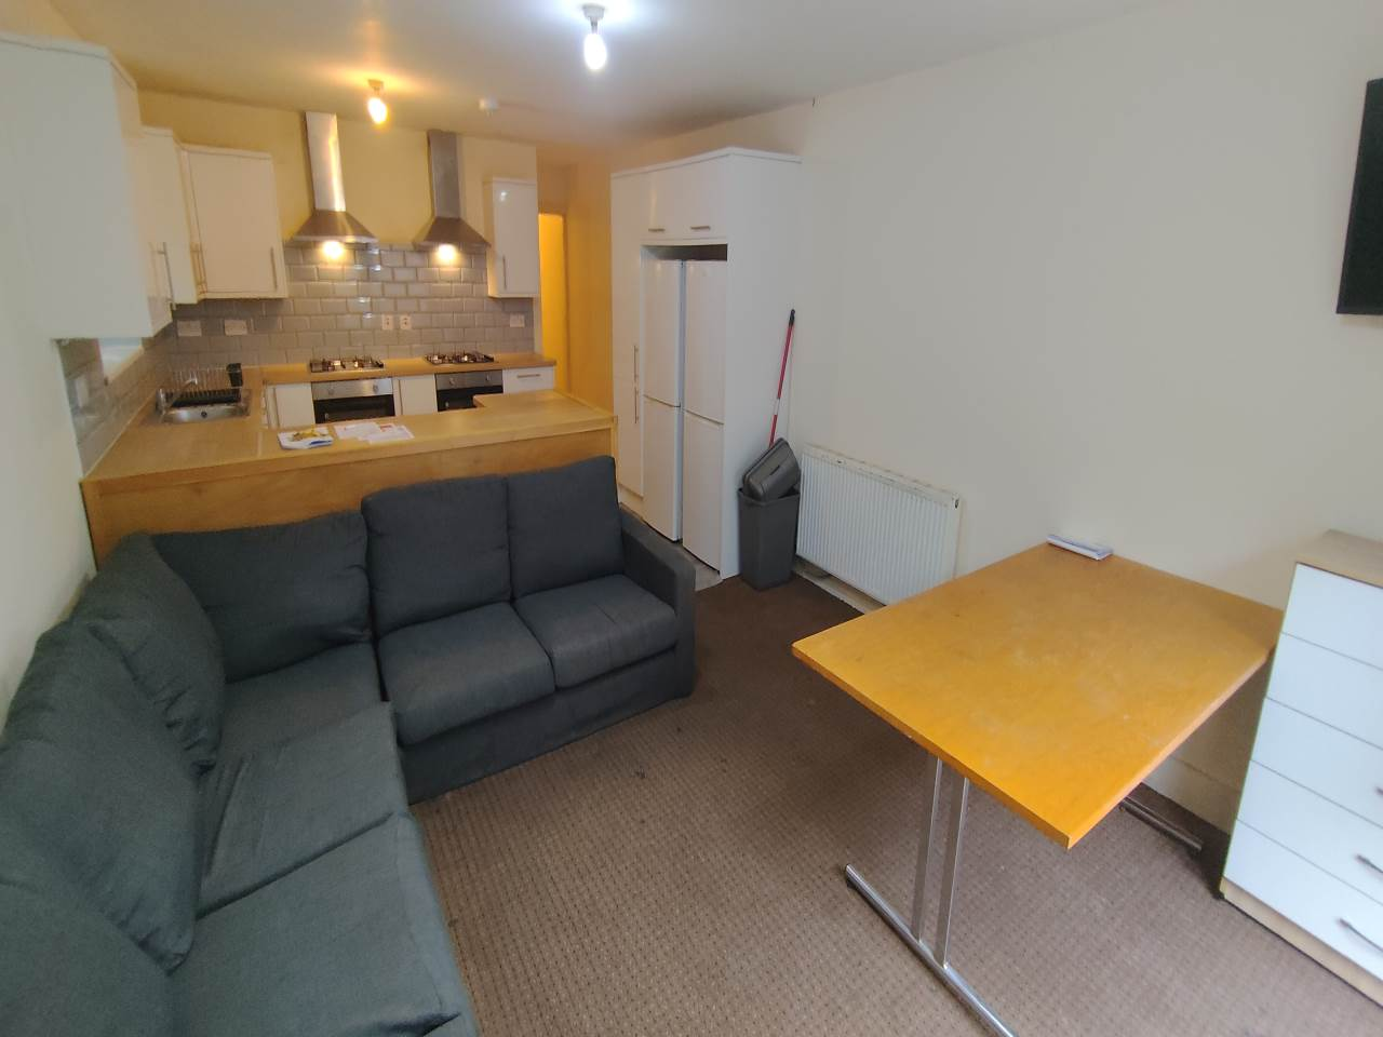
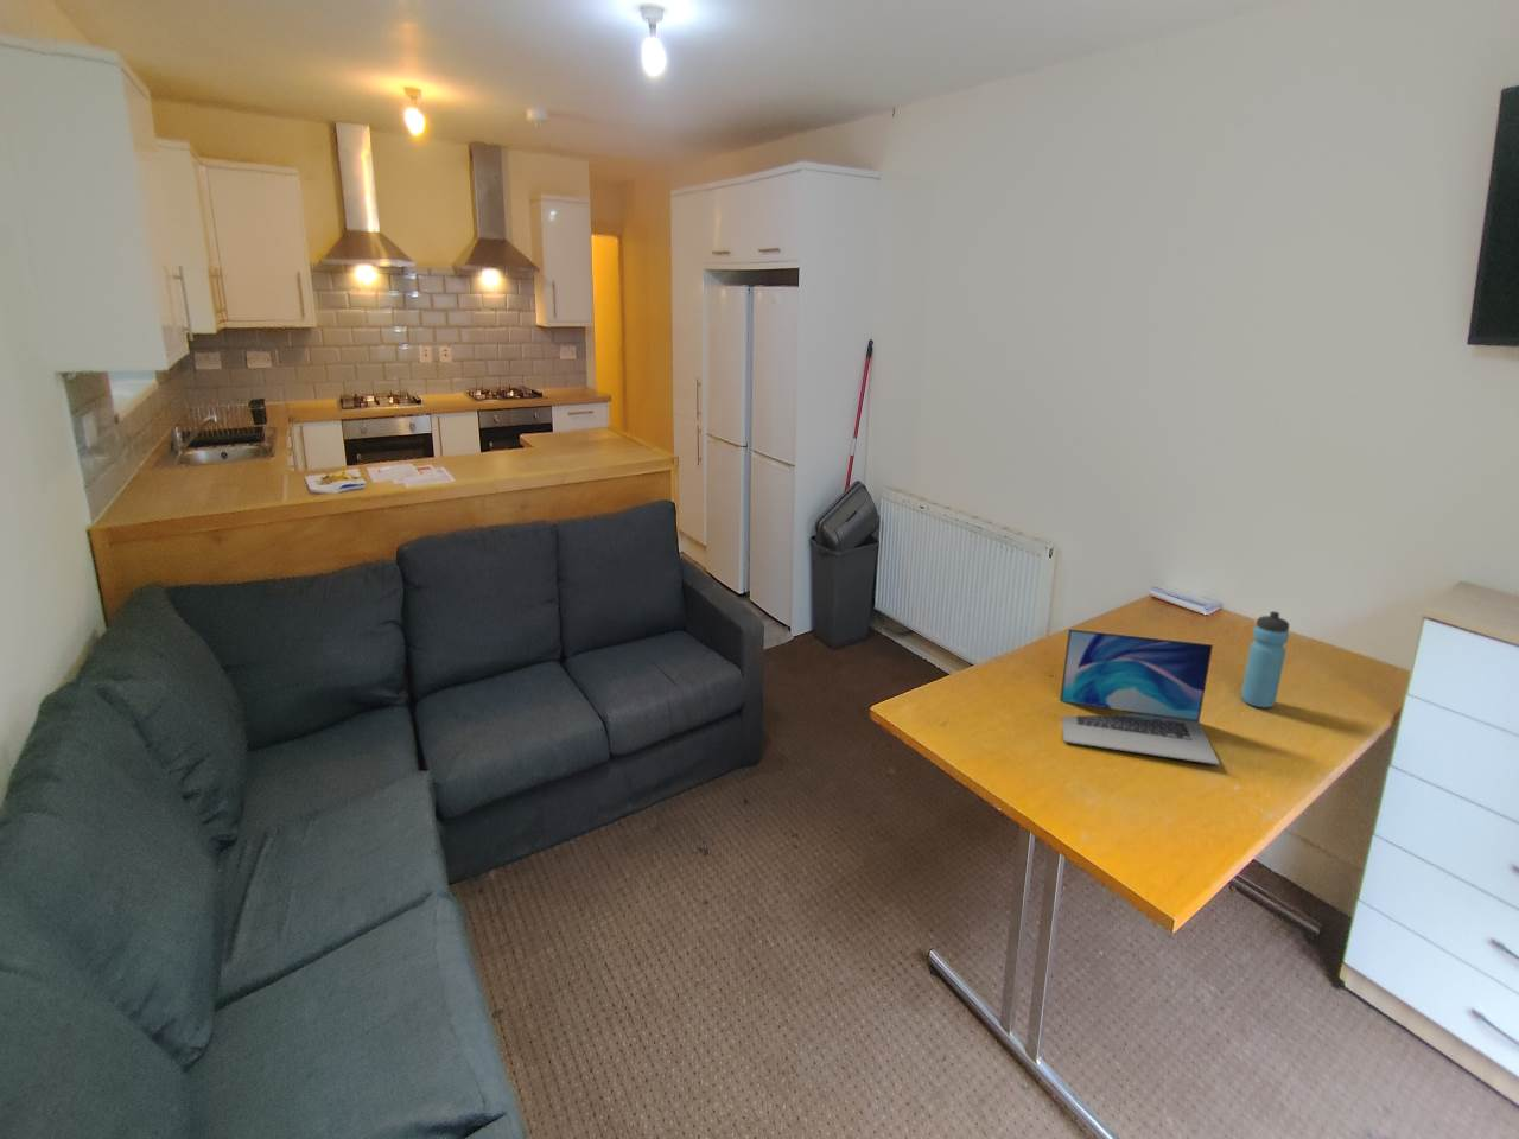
+ laptop (1139, 692)
+ water bottle (1265, 657)
